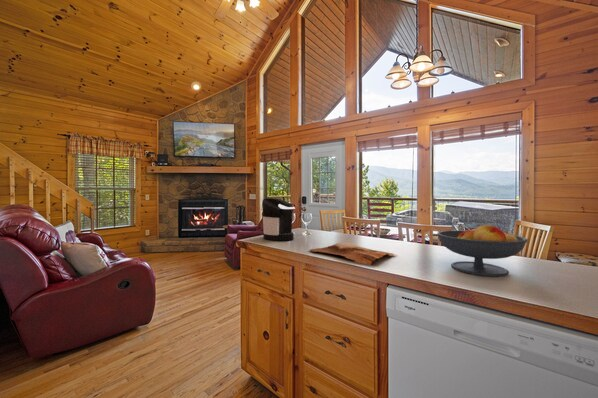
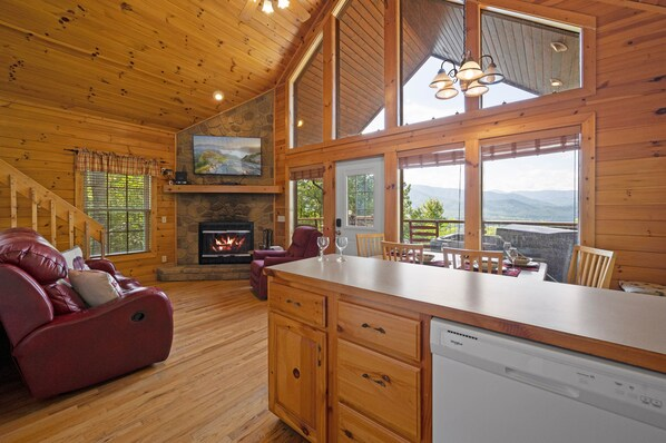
- fruit bowl (478, 246)
- cutting board (351, 248)
- coffee maker (279, 218)
